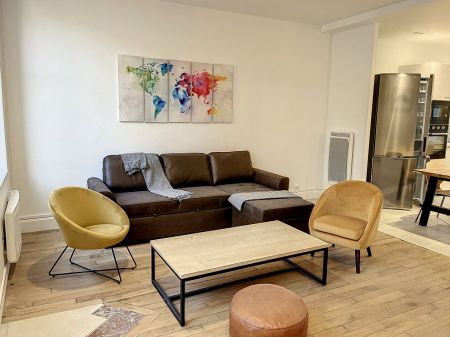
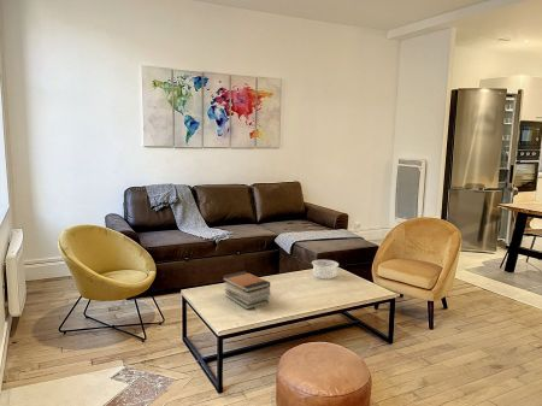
+ decorative bowl (324, 270)
+ book stack (246, 289)
